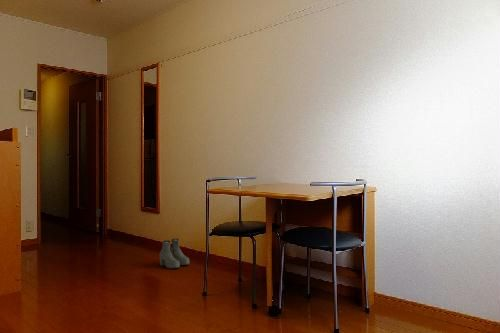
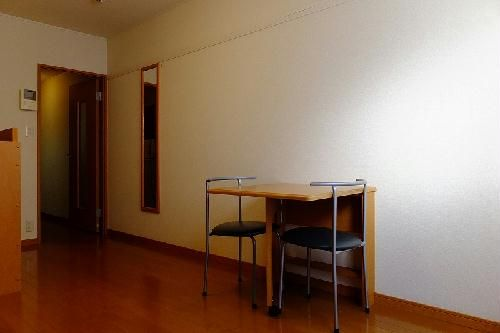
- boots (174, 252)
